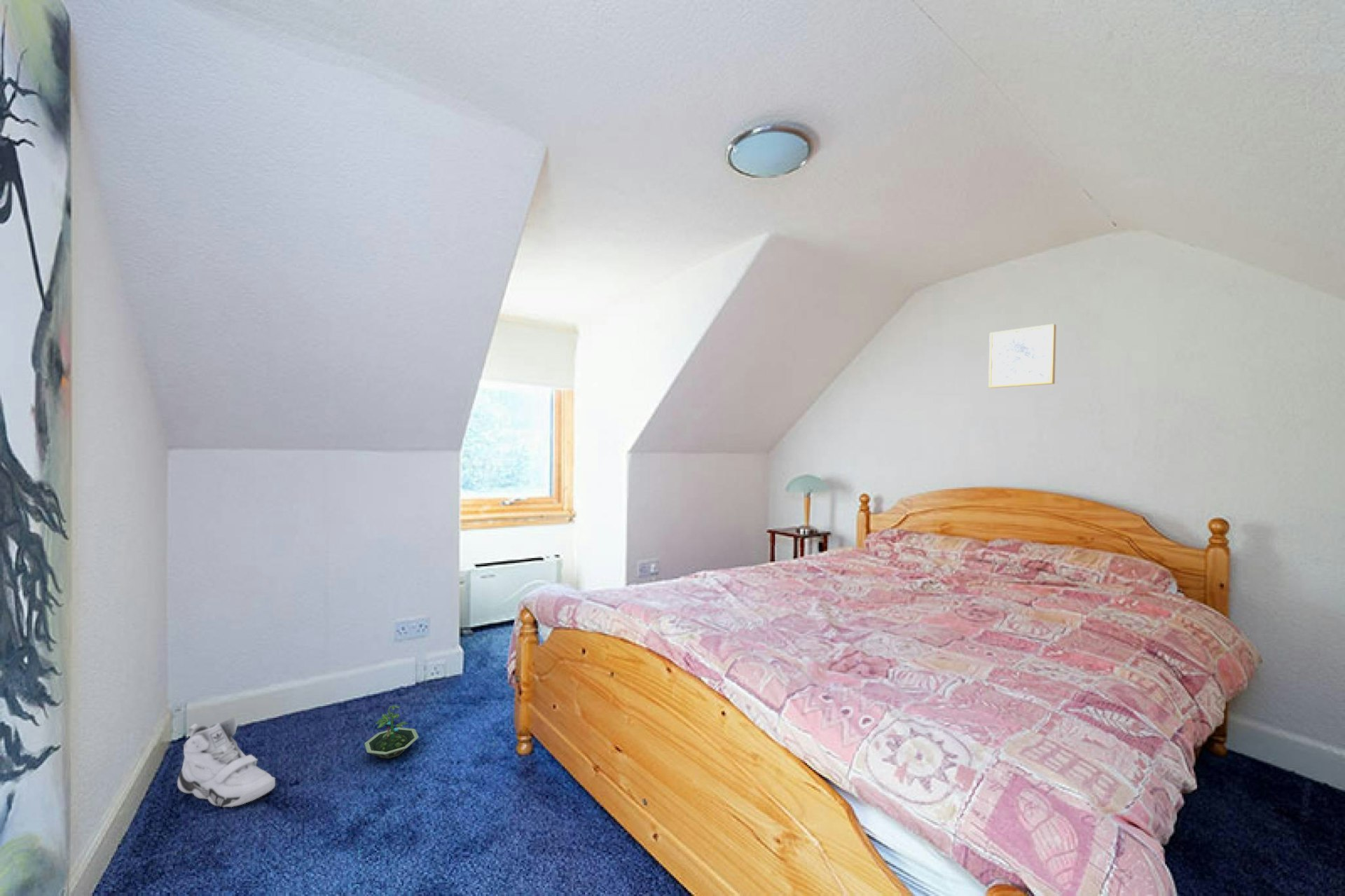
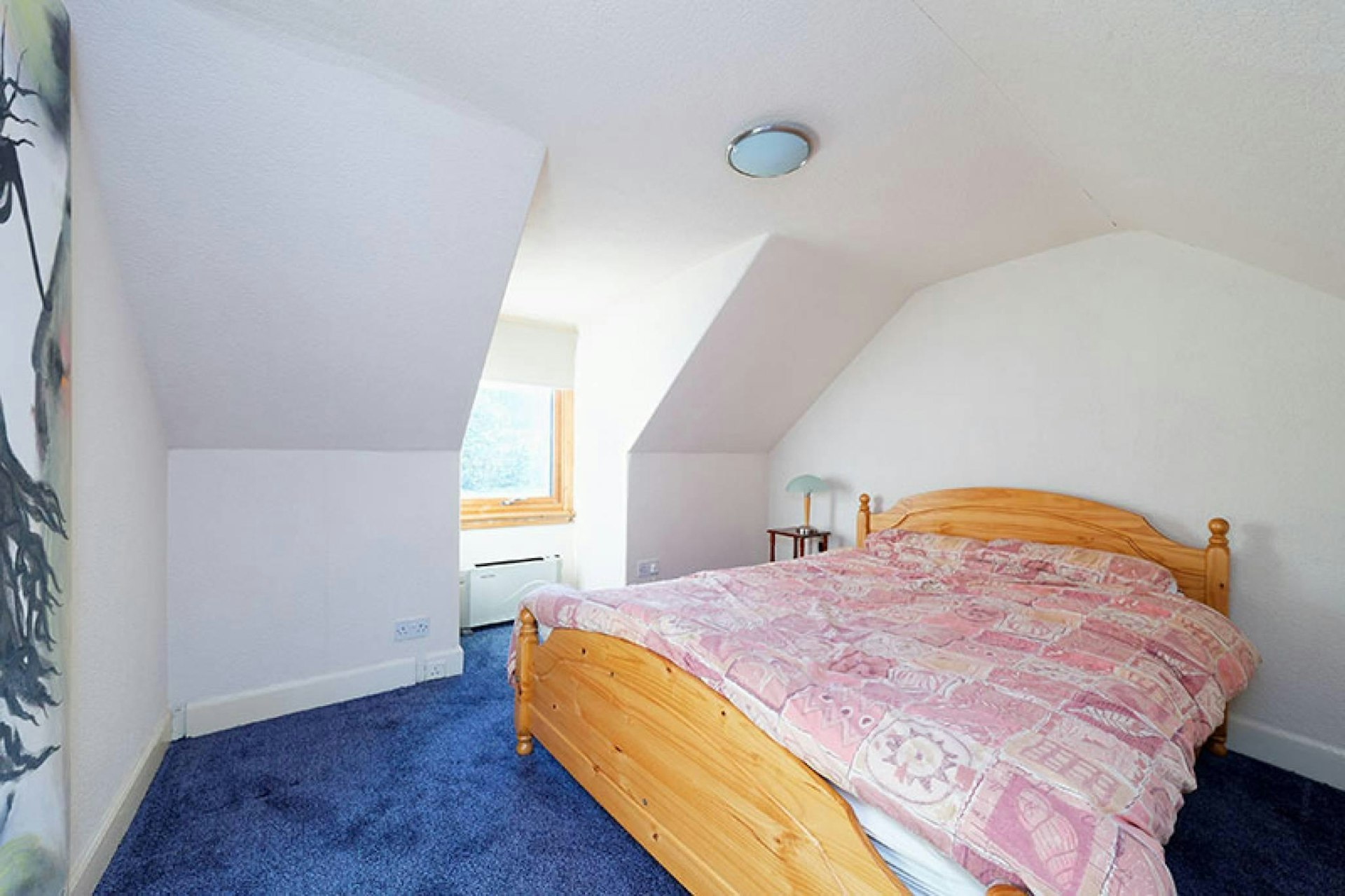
- sneaker (226, 759)
- wall art (1021, 357)
- terrarium (392, 714)
